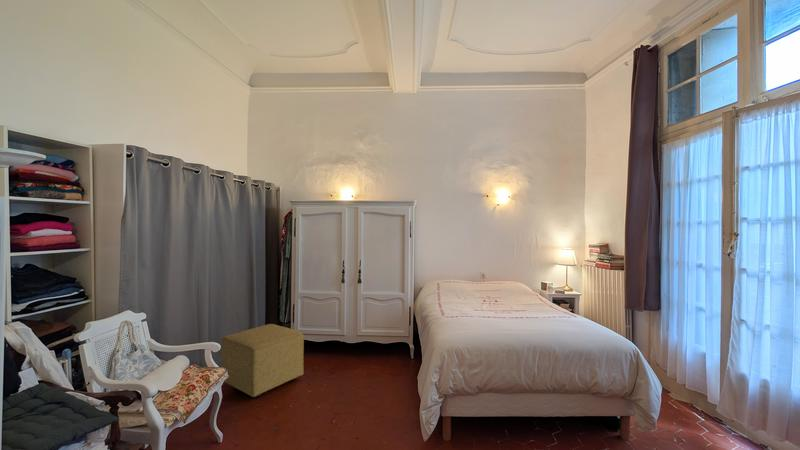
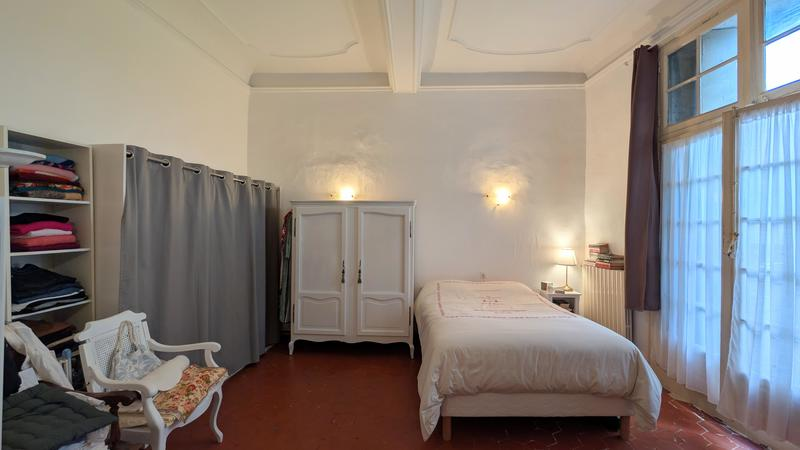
- ottoman (263, 357)
